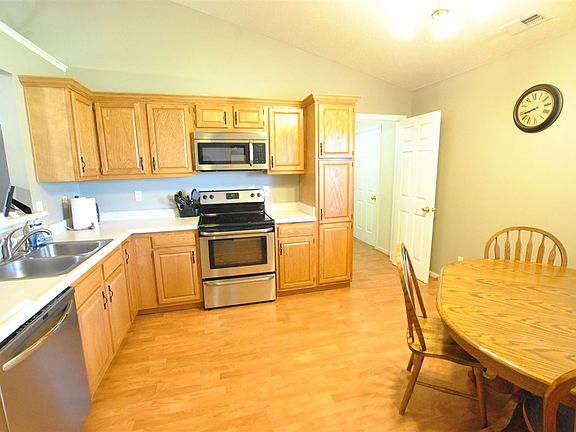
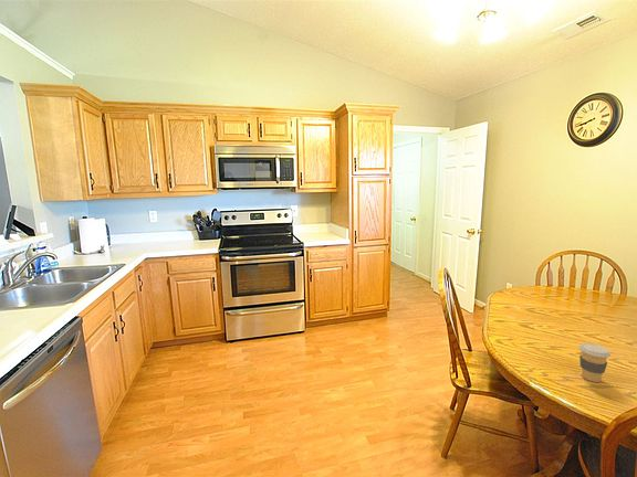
+ coffee cup (593, 362)
